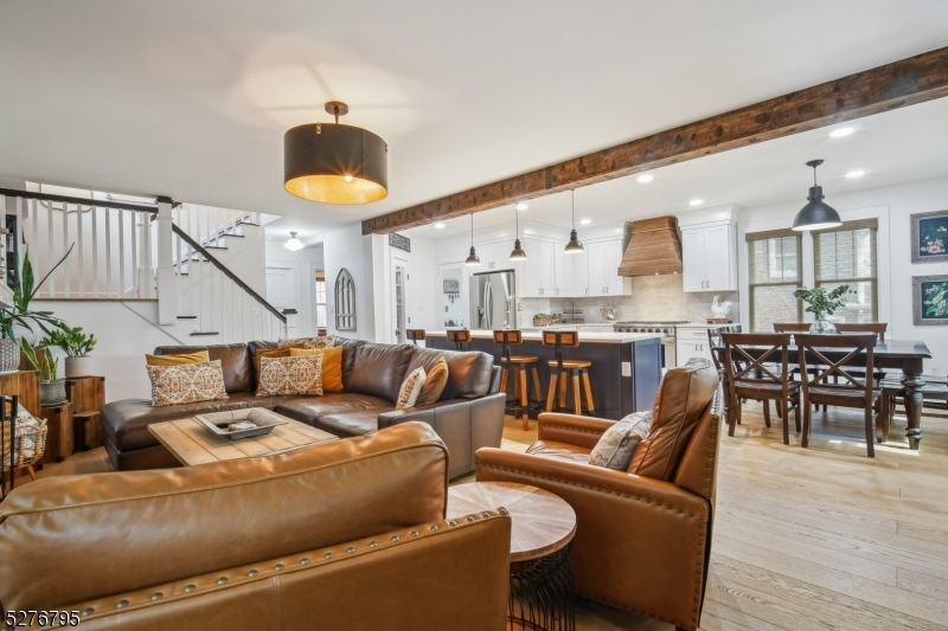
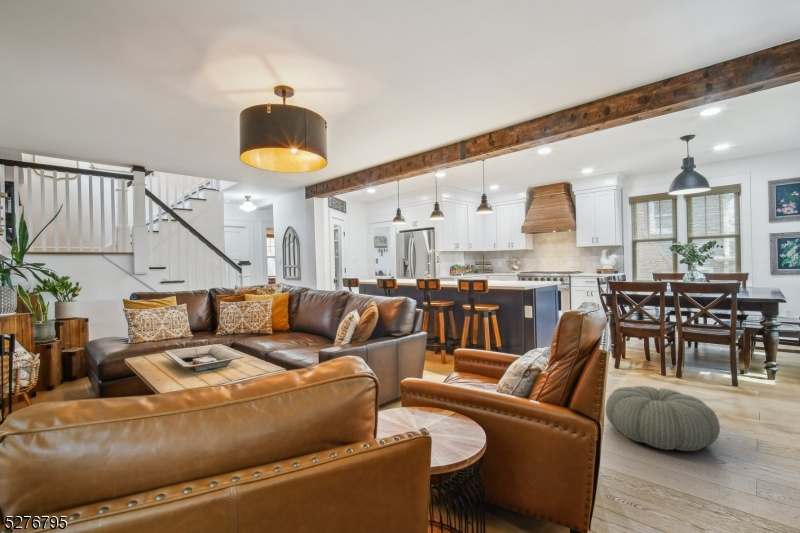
+ pouf (658, 415)
